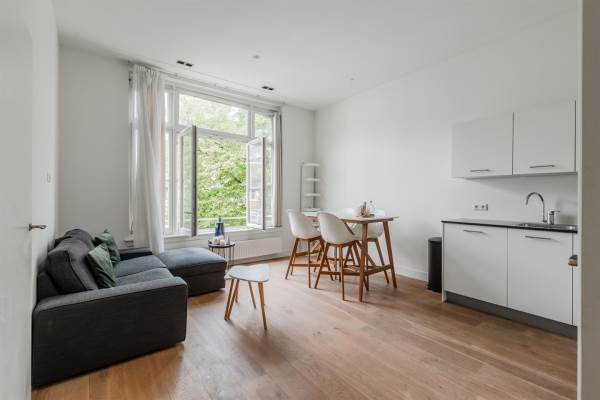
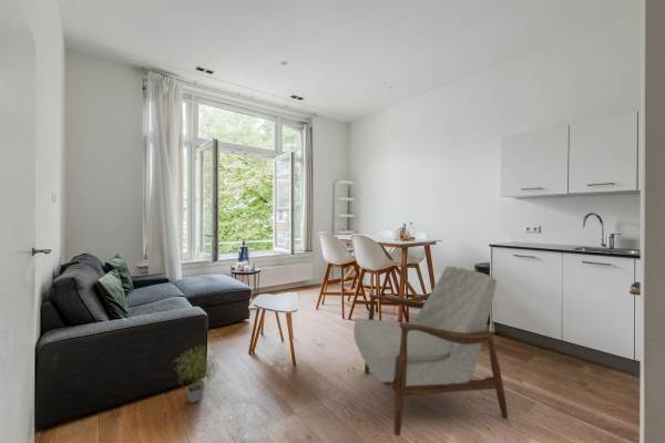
+ armchair (423, 333)
+ potted plant (196, 370)
